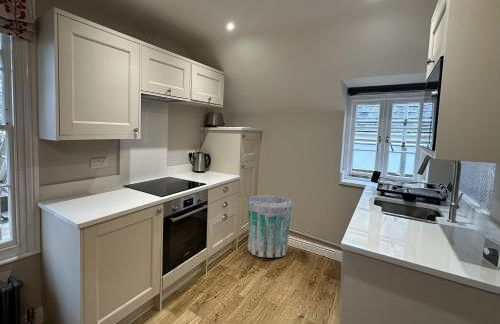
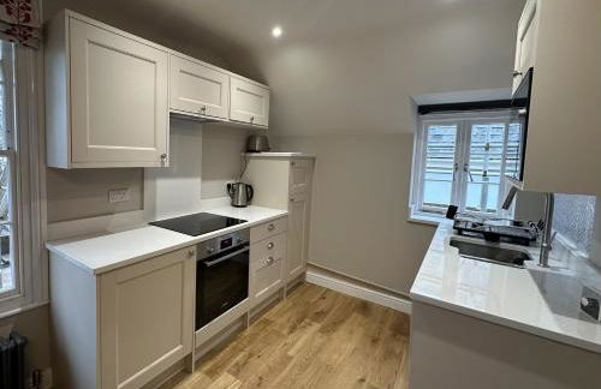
- trash can (269, 223)
